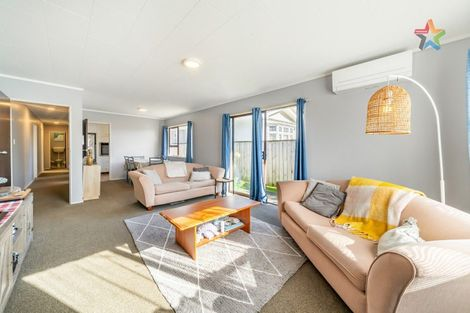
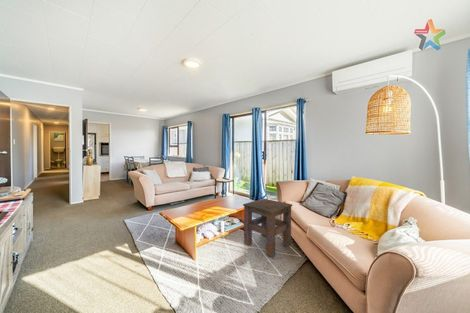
+ side table (267, 224)
